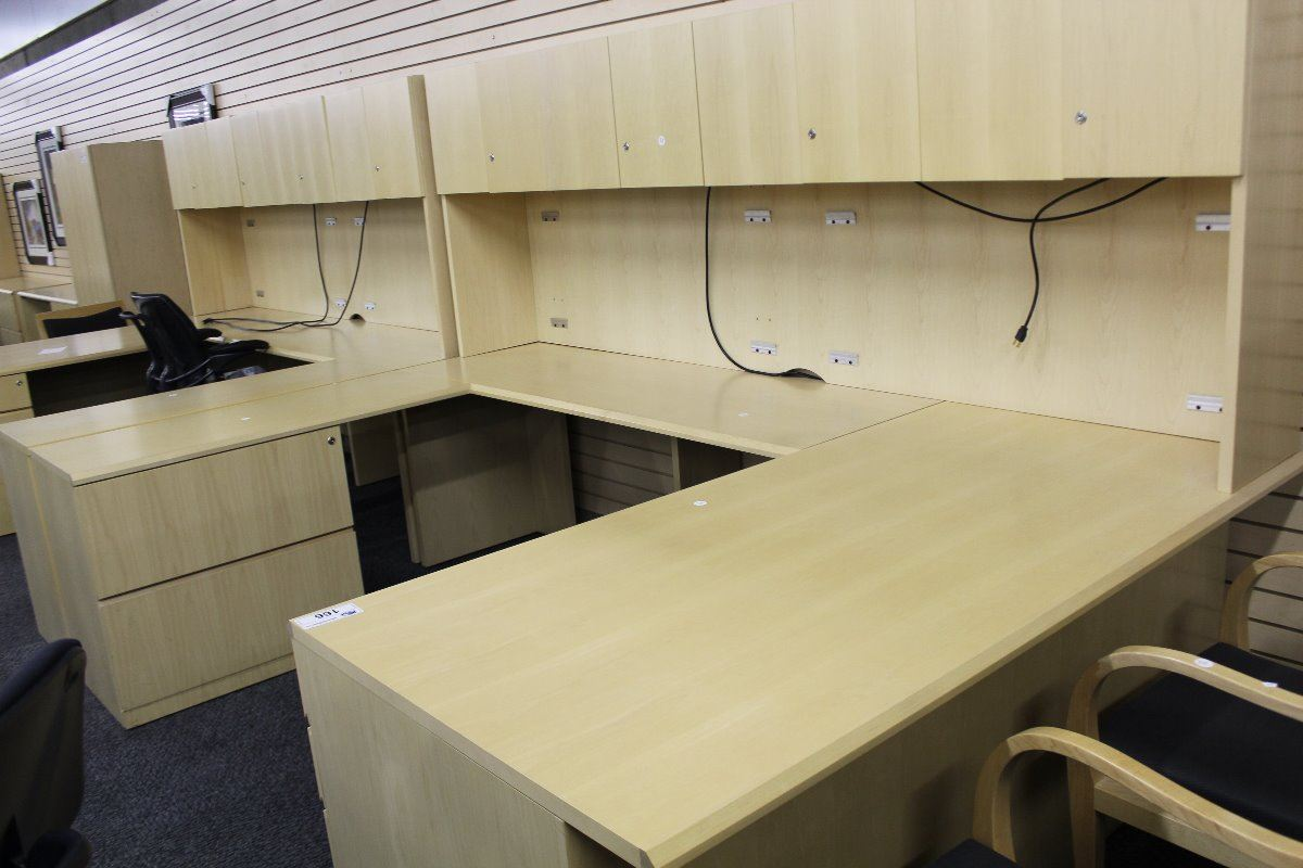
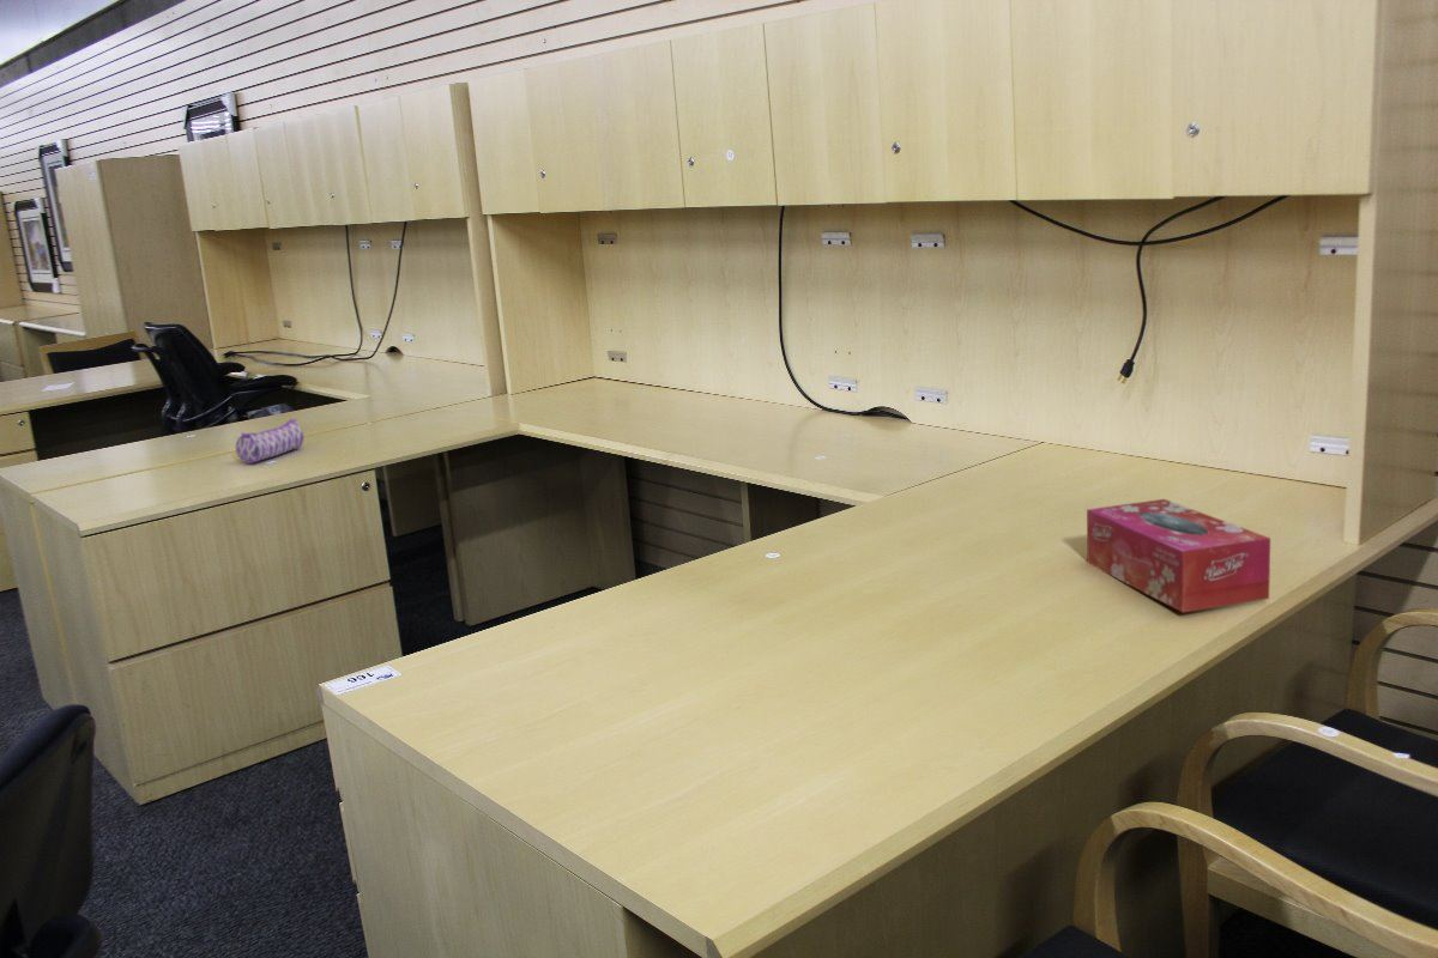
+ tissue box (1172, 551)
+ pencil case (270, 441)
